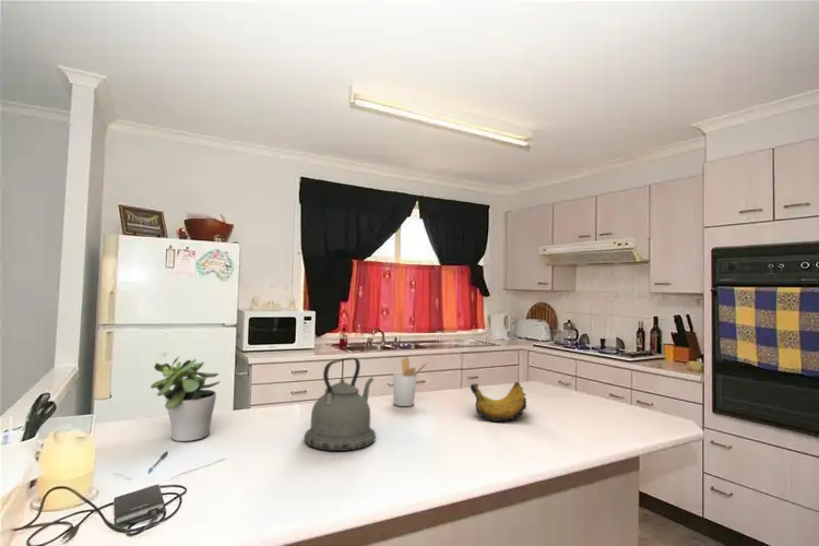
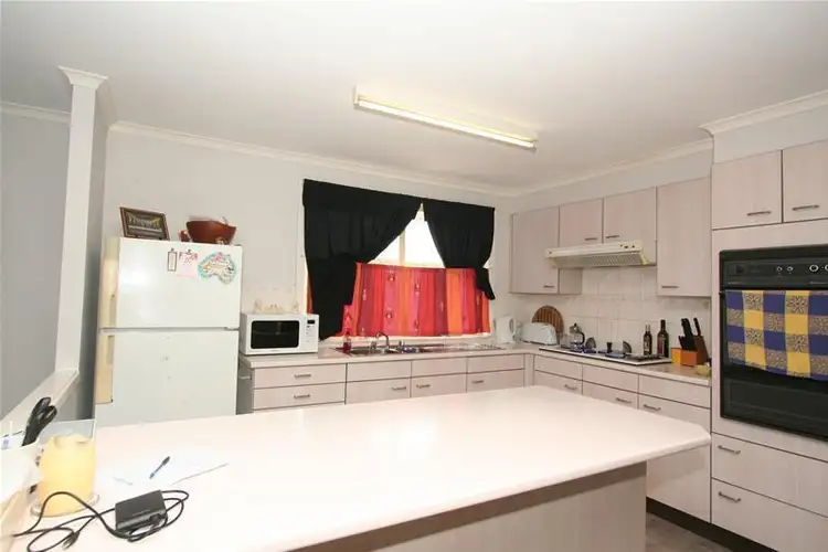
- banana bunch (502, 400)
- potted plant (179, 396)
- kettle (342, 397)
- utensil holder (411, 381)
